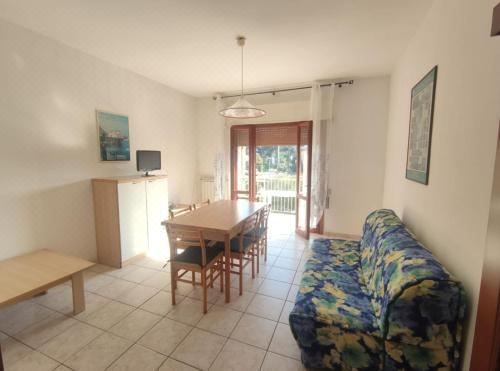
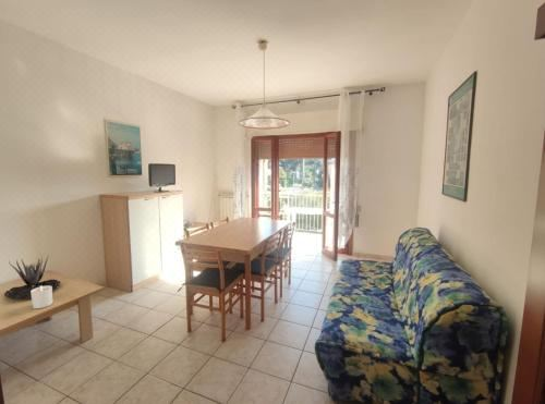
+ plant (32, 272)
+ candle (41, 295)
